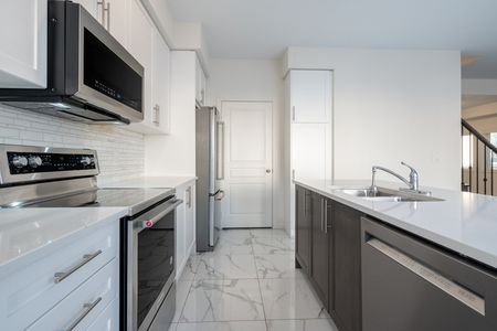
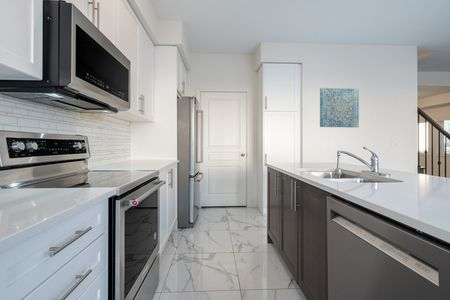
+ wall art (339, 107)
